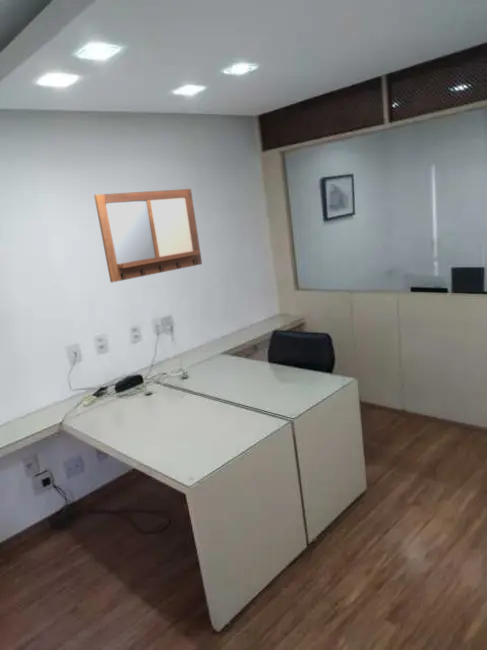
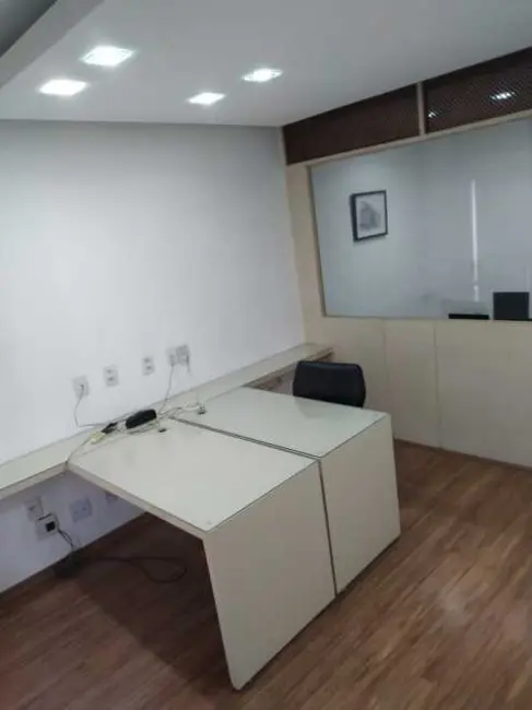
- writing board (155, 232)
